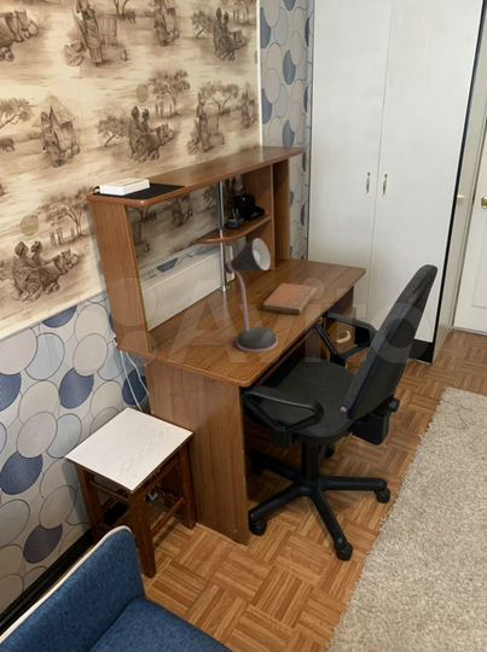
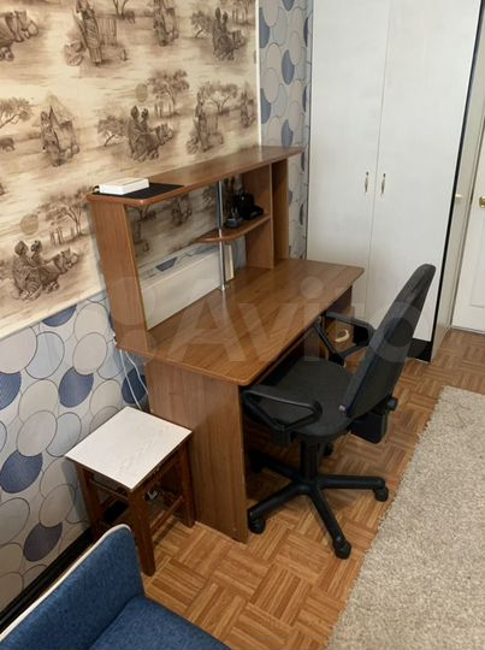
- notebook (290, 297)
- desk lamp (244, 291)
